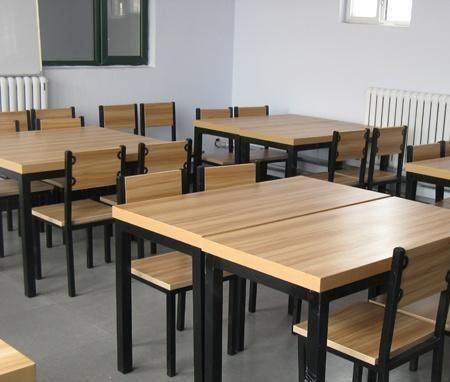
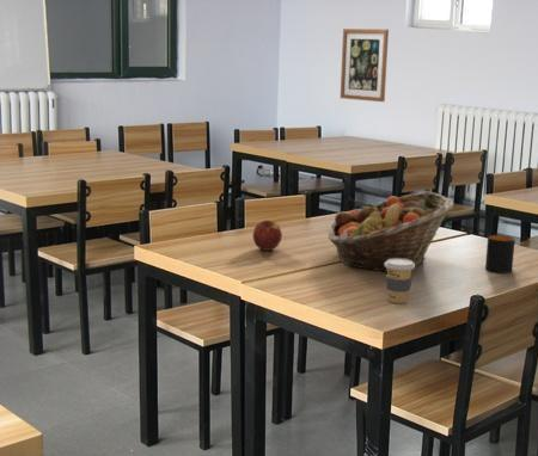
+ coffee cup (398, 281)
+ mug (497, 252)
+ wall art (363, 64)
+ fruit basket (389, 227)
+ apple (267, 234)
